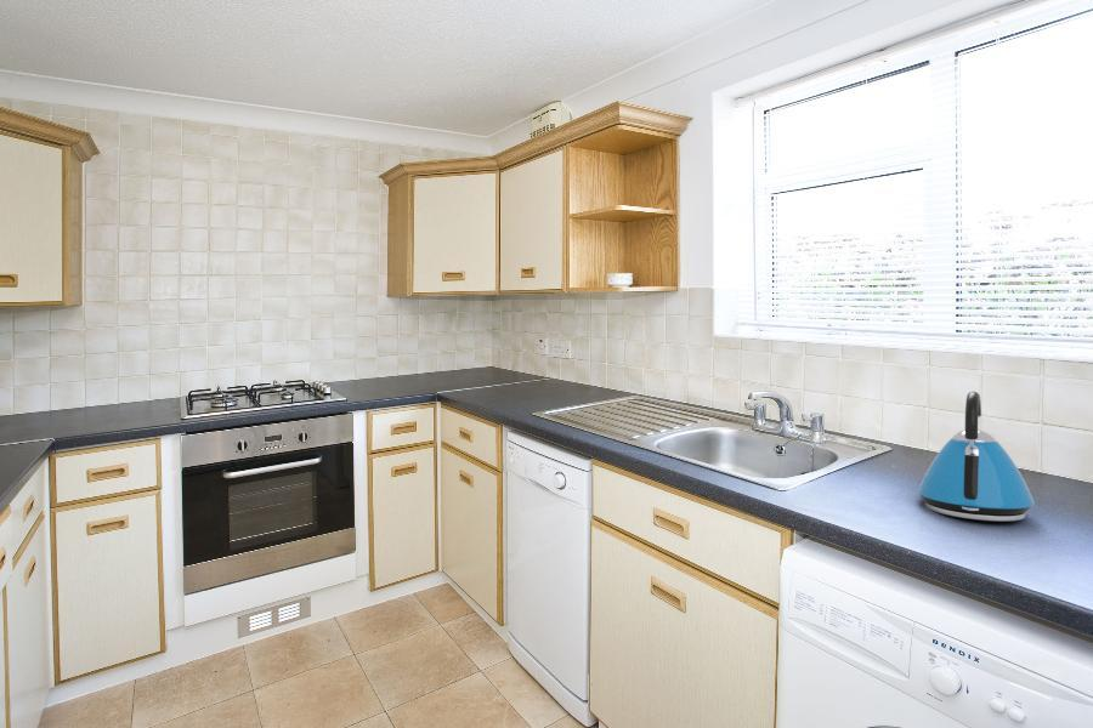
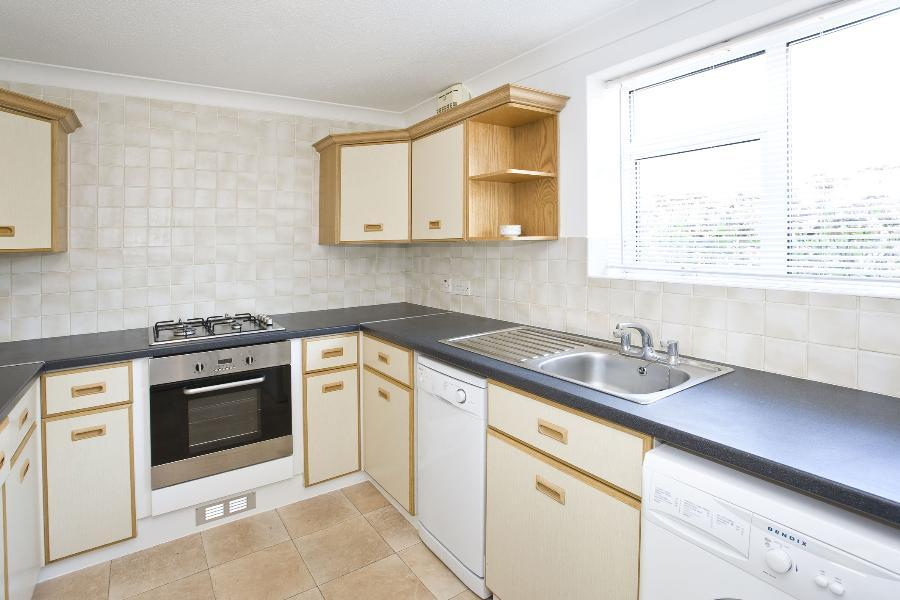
- kettle (973, 451)
